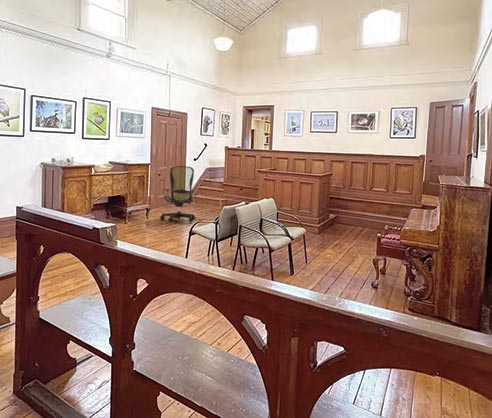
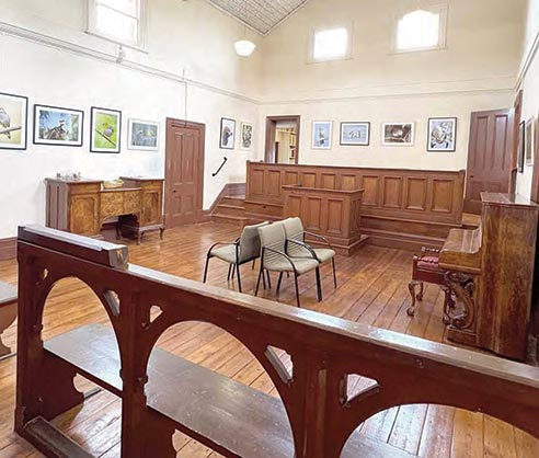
- office chair (178, 193)
